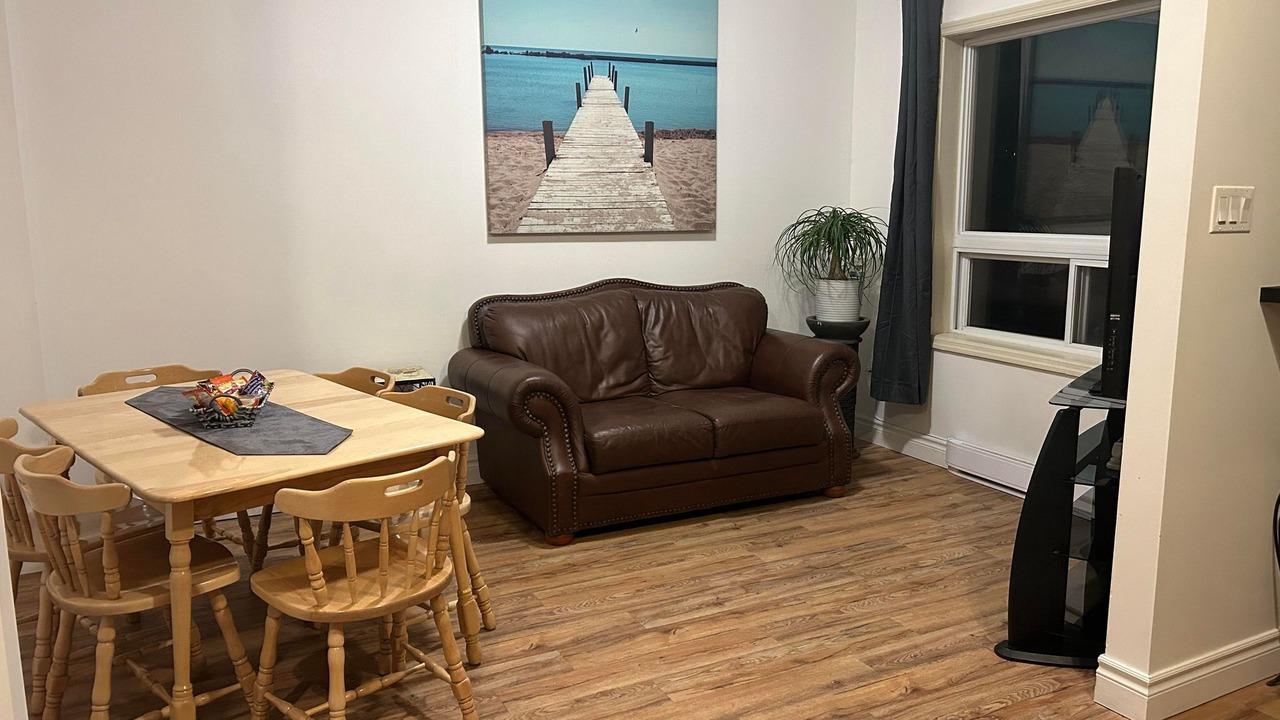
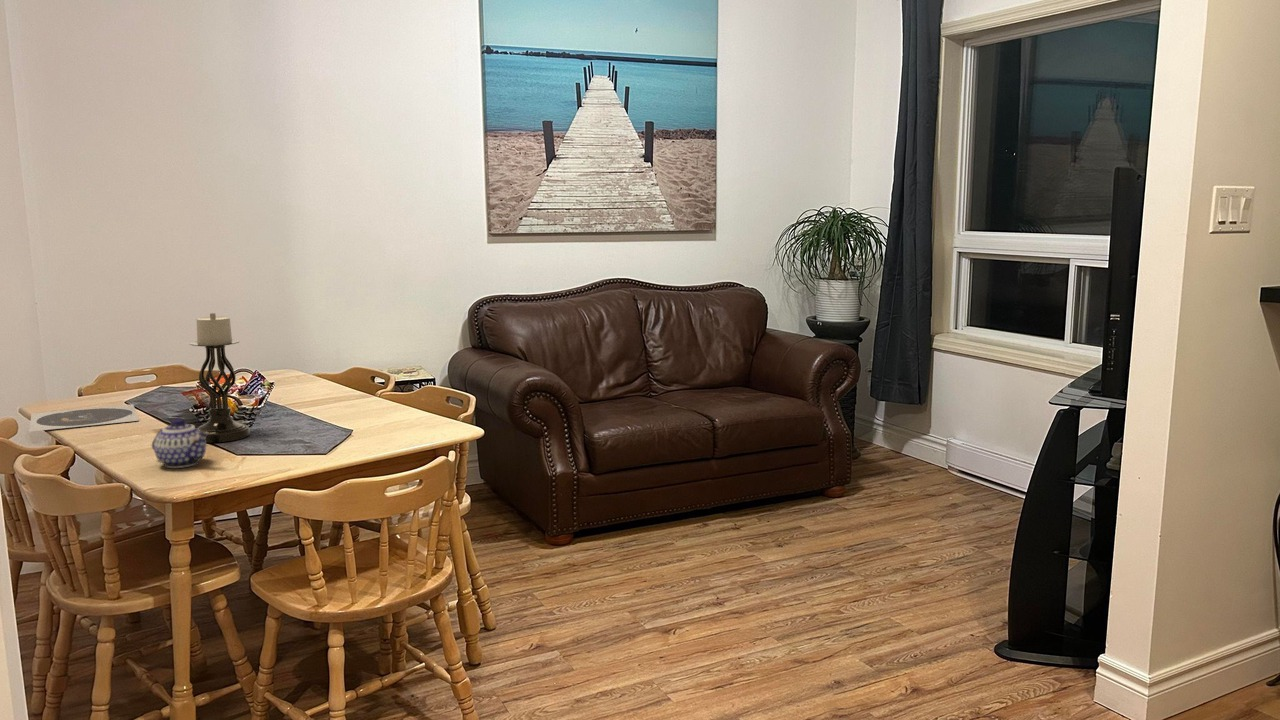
+ plate (84, 417)
+ teapot (180, 441)
+ candle holder (218, 376)
